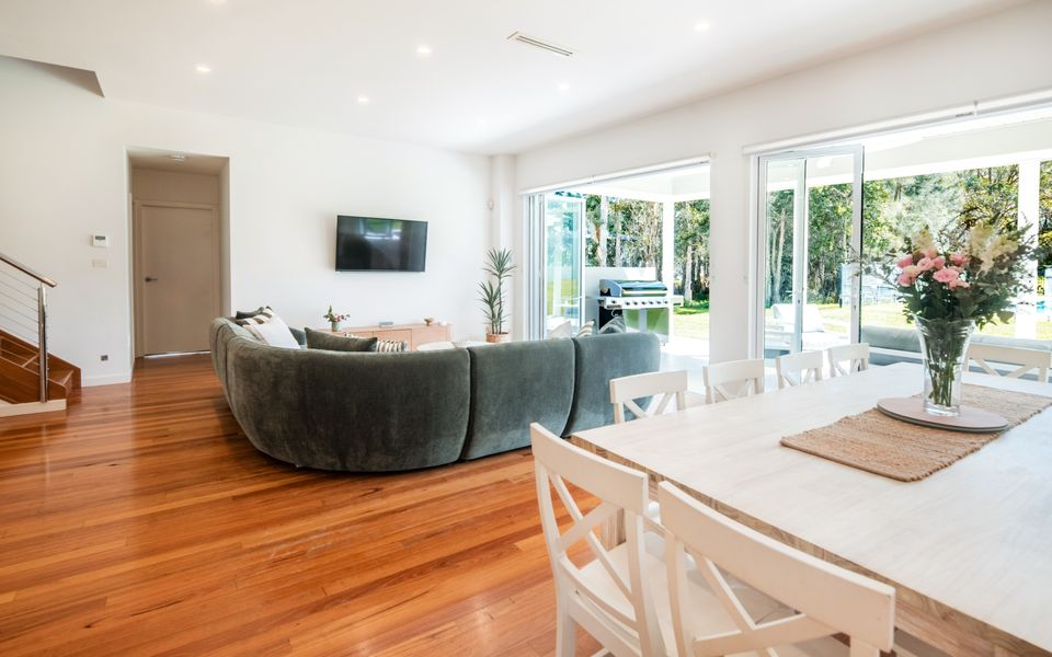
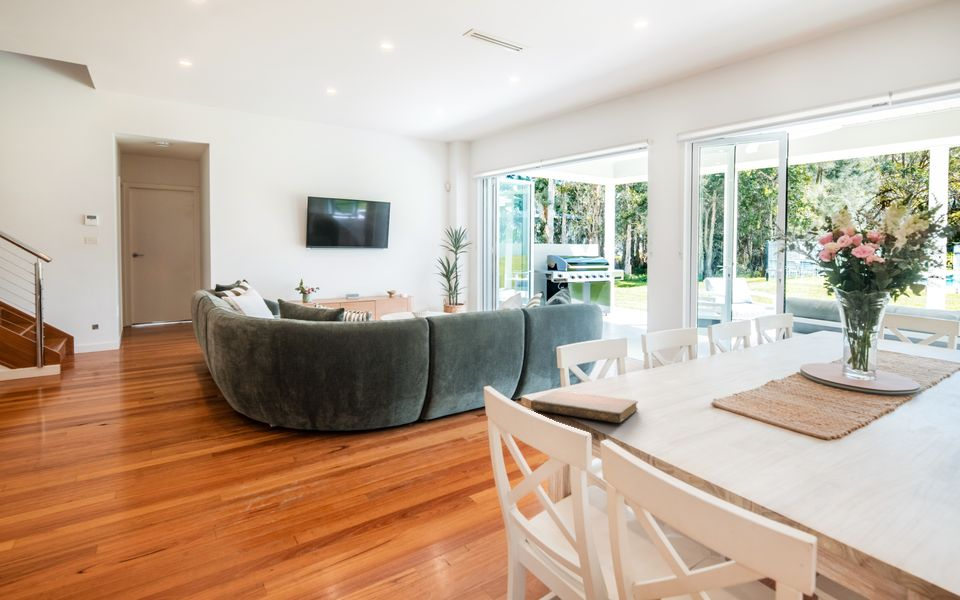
+ notebook (584, 405)
